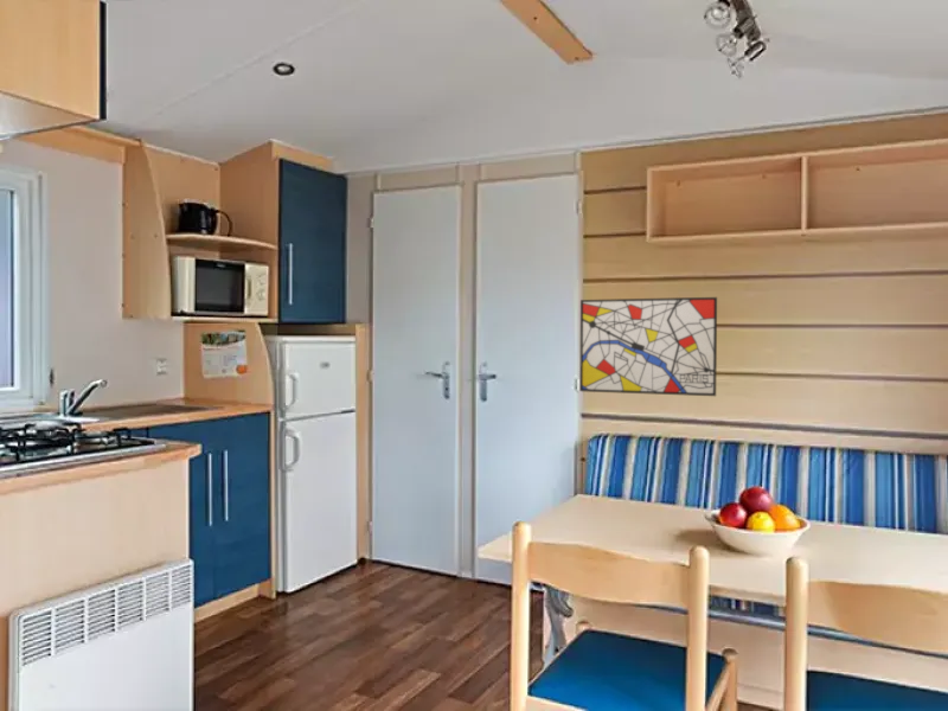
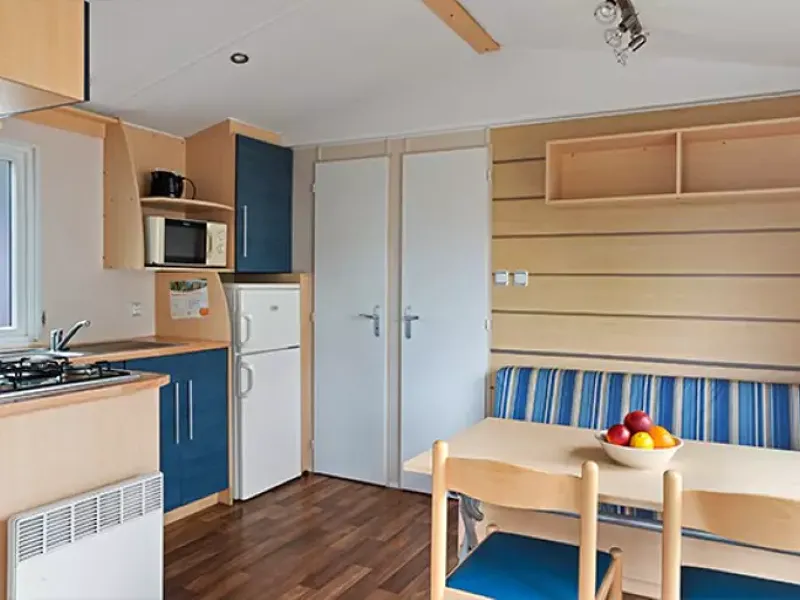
- wall art (645, 346)
